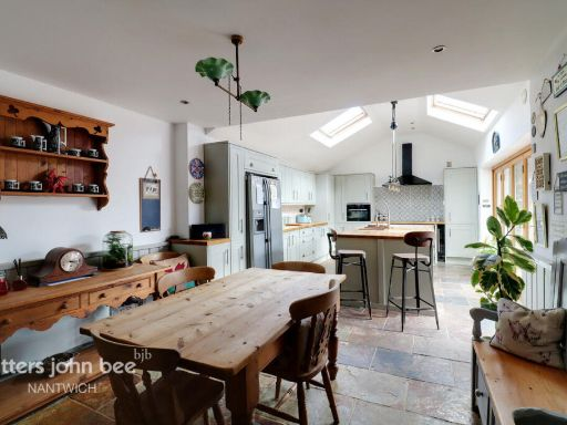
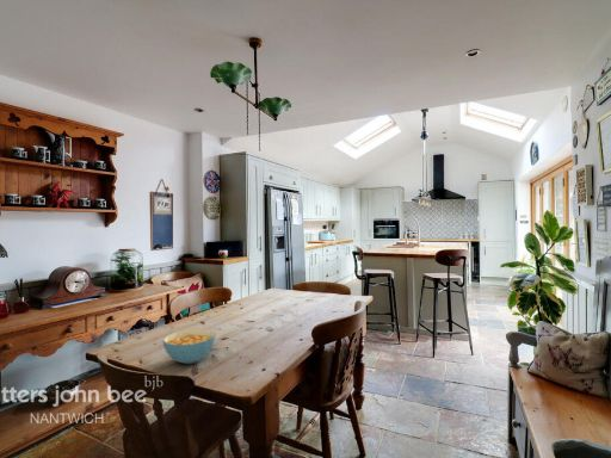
+ cereal bowl (190, 348)
